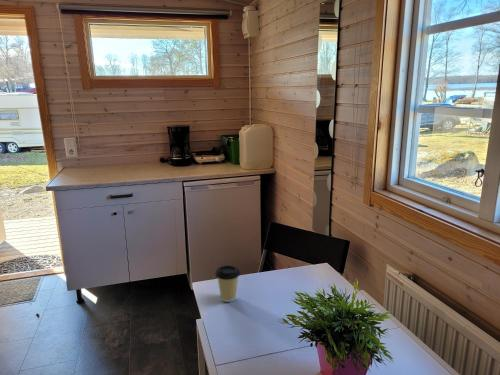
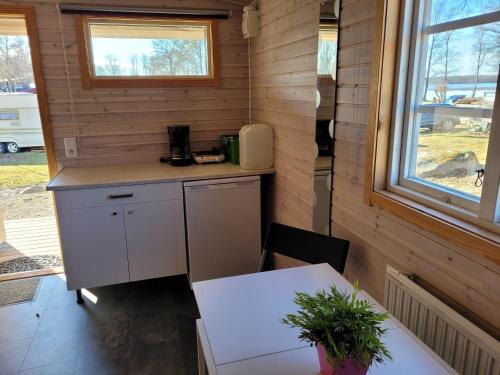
- coffee cup (228, 283)
